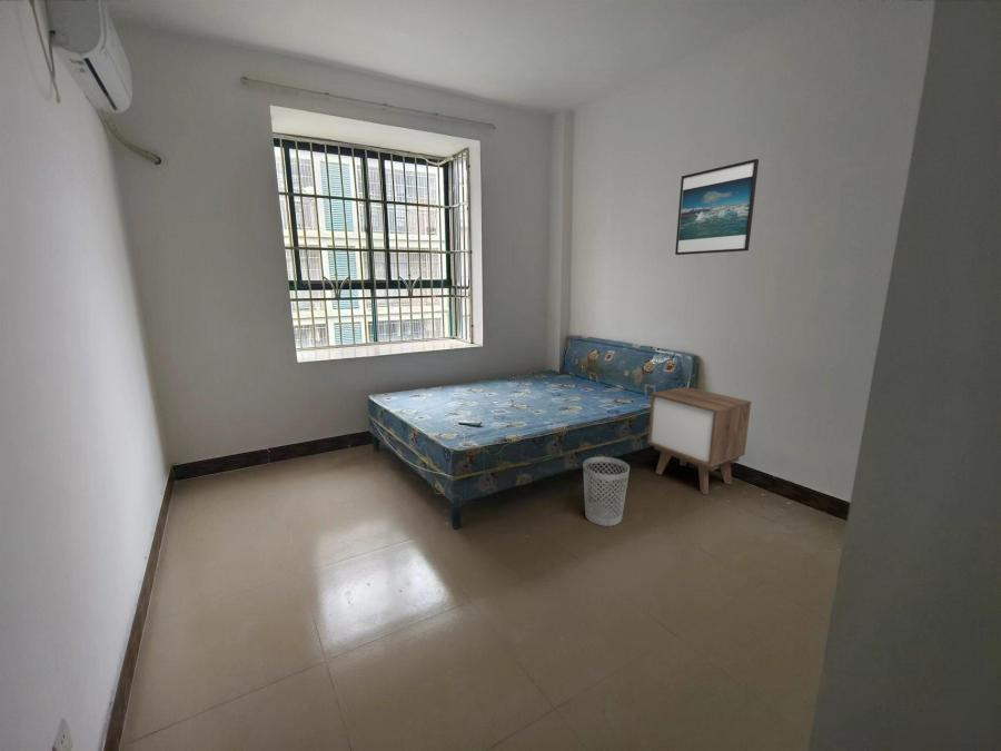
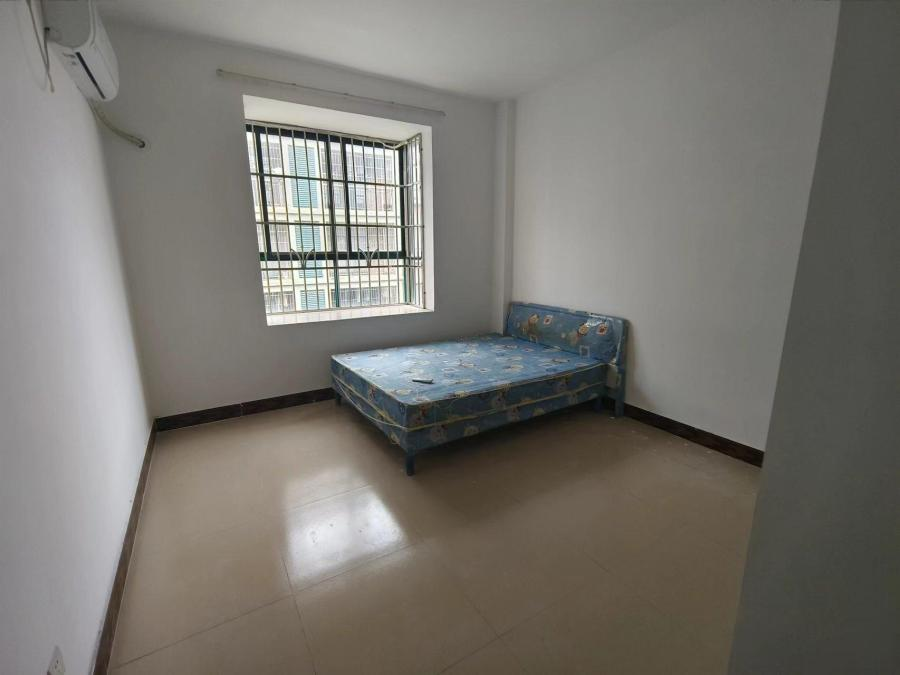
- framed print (713, 211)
- nightstand (696, 437)
- wastebasket (604, 491)
